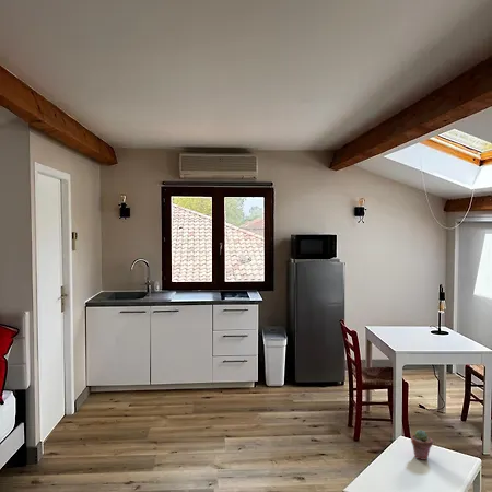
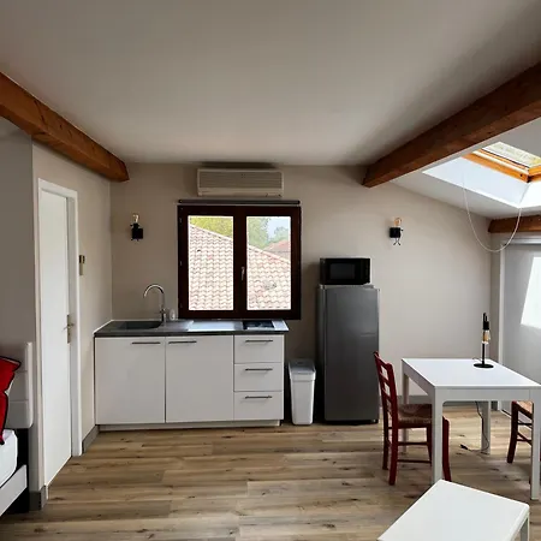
- potted succulent (421, 443)
